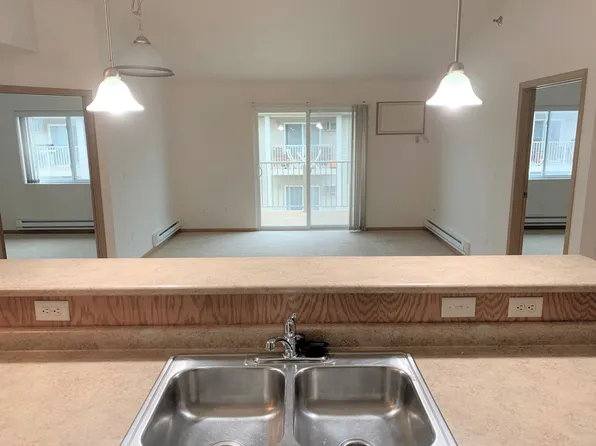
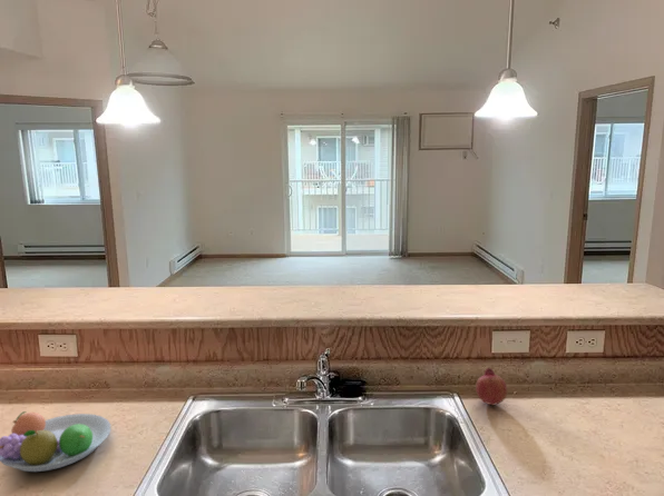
+ fruit bowl (56, 430)
+ fruit (491, 386)
